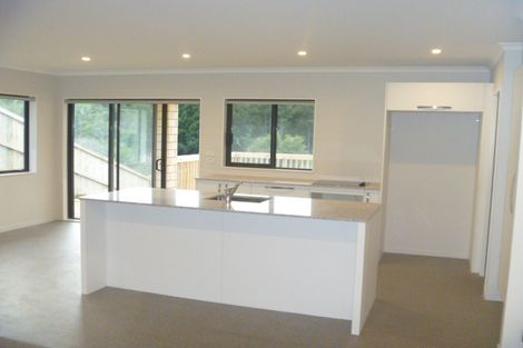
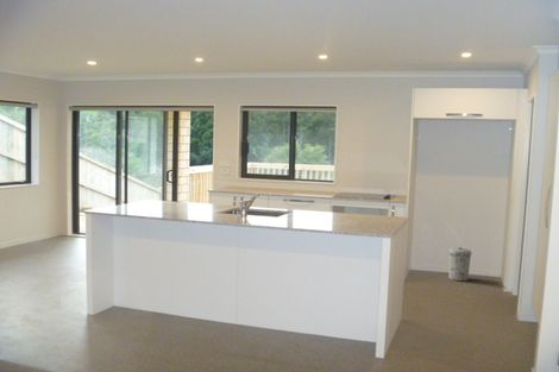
+ trash can (459, 263)
